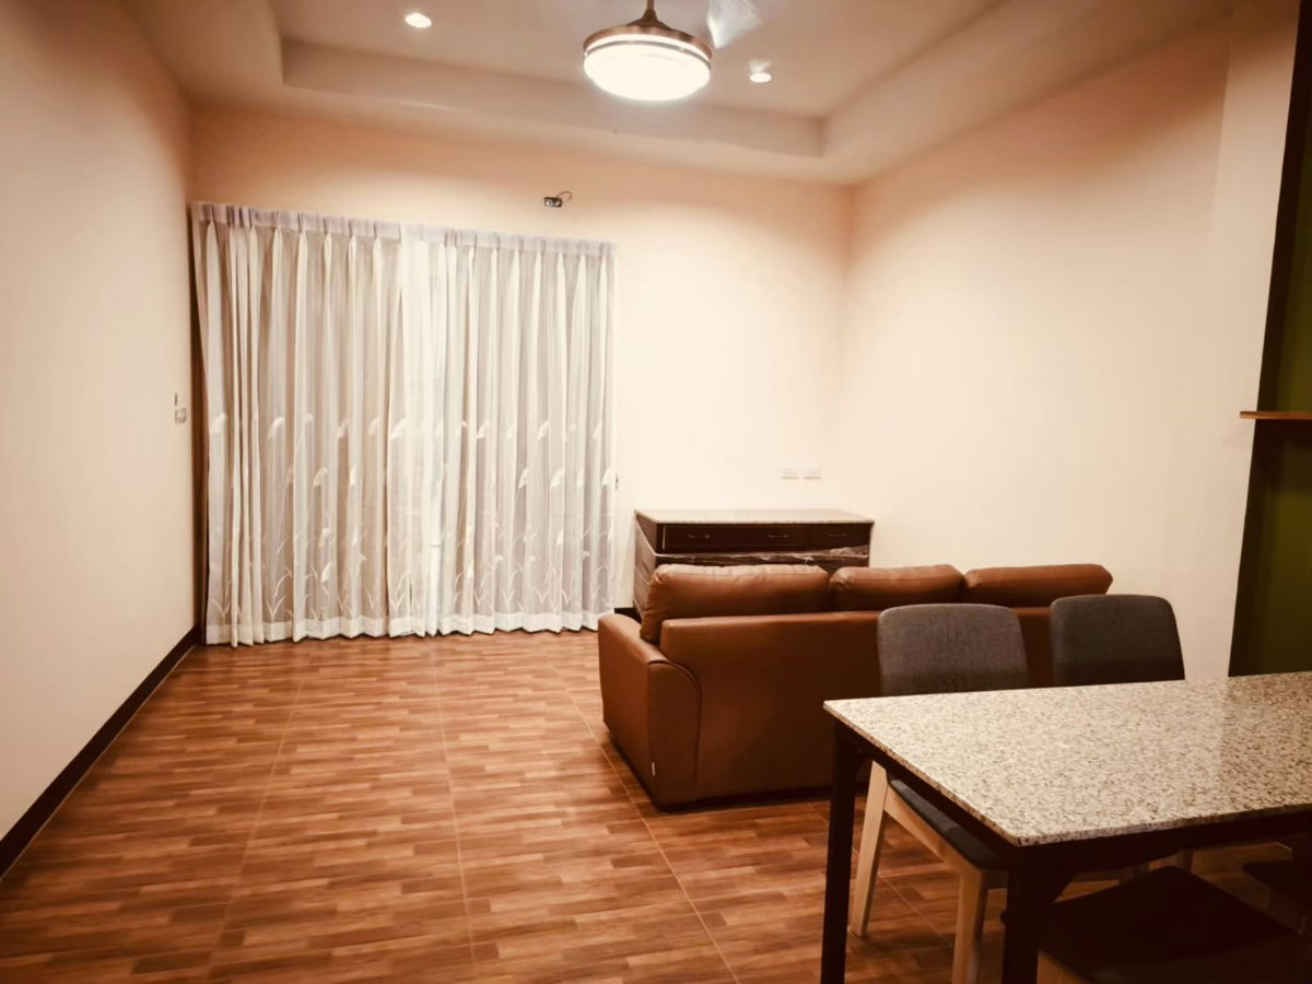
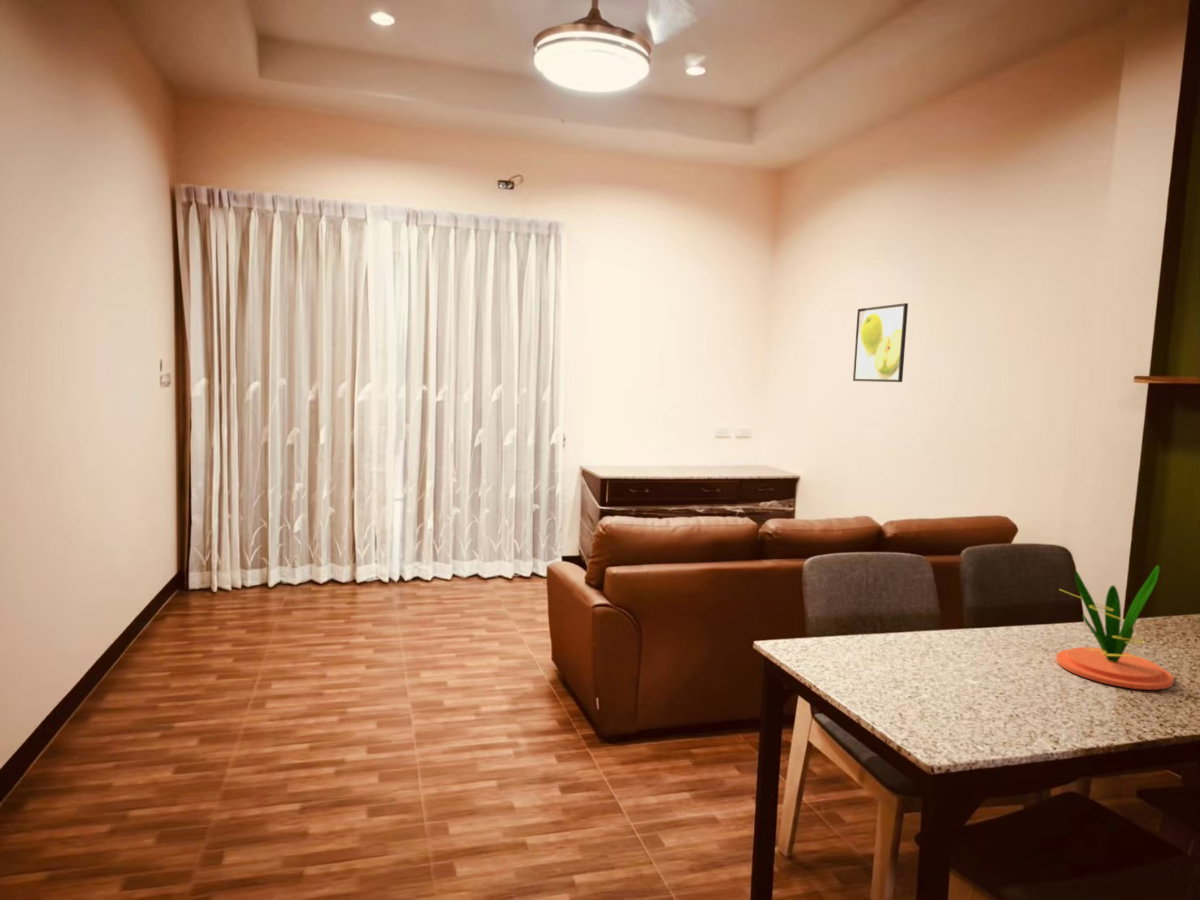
+ plant (1115, 616)
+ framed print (879, 344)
